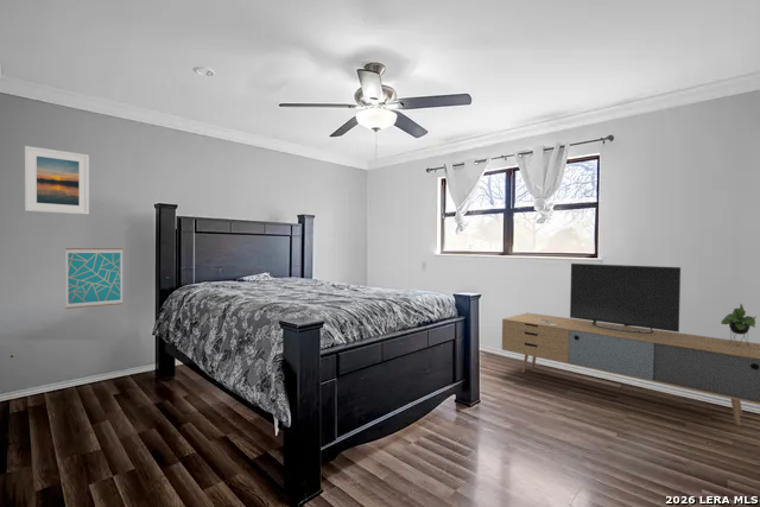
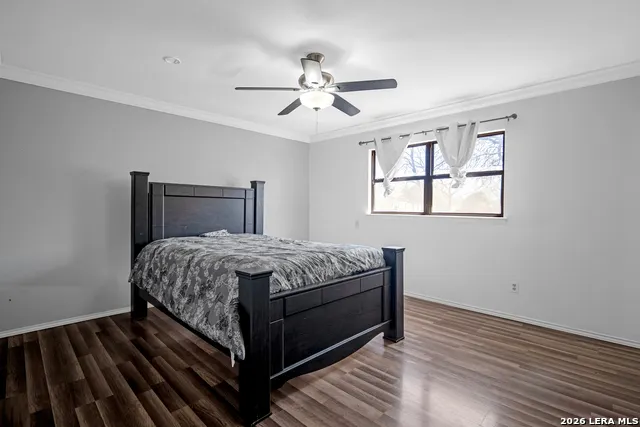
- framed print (58, 182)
- wall art (95, 277)
- media console (618, 328)
